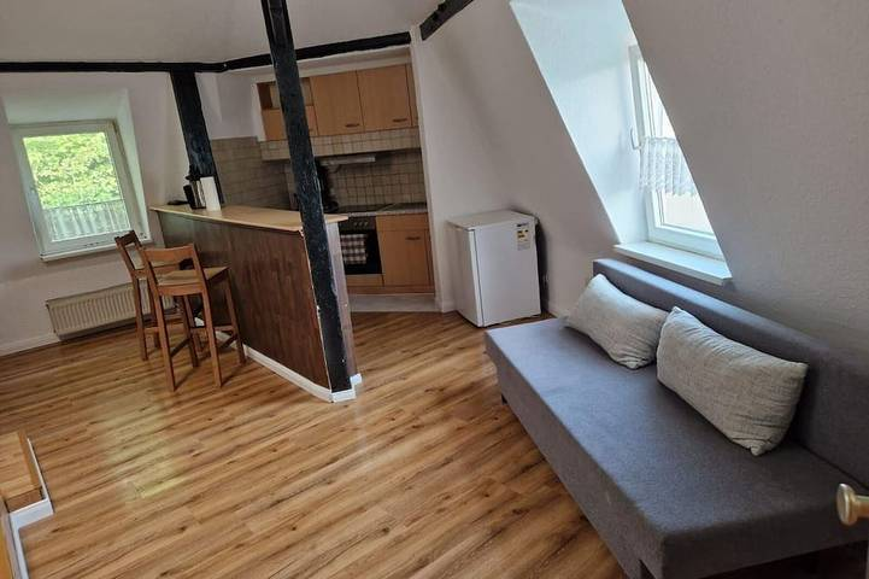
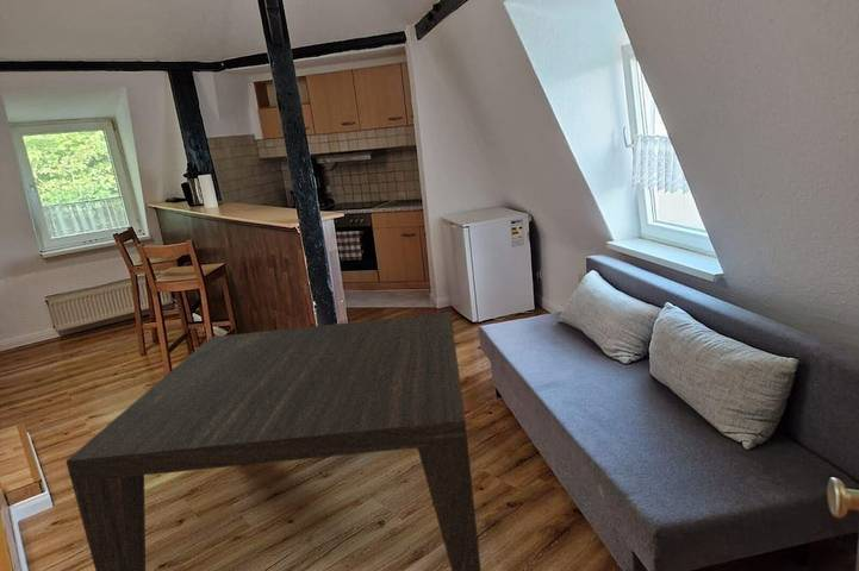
+ coffee table (317, 438)
